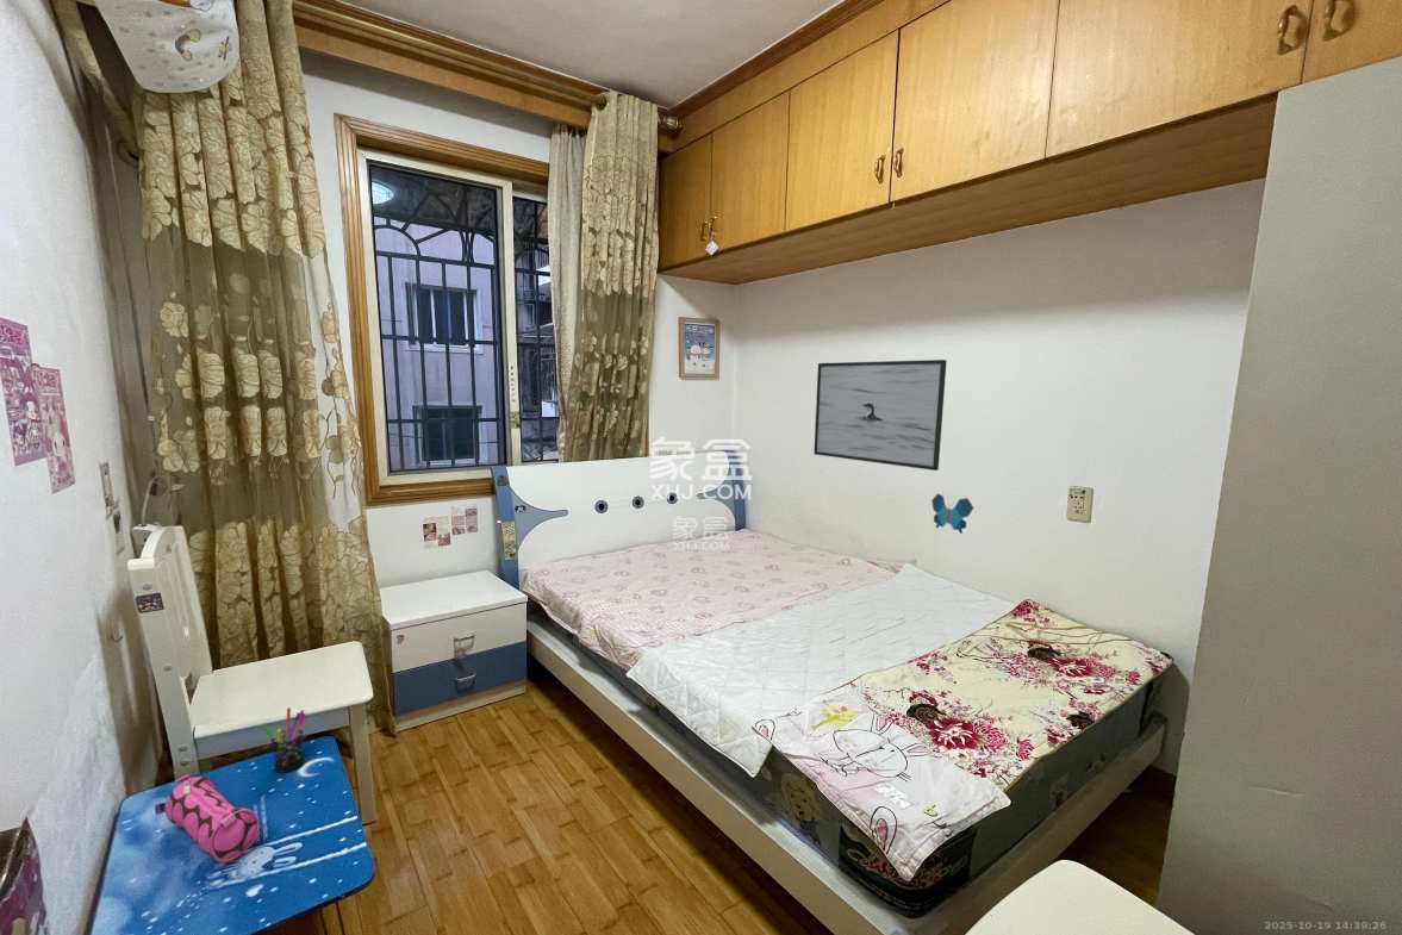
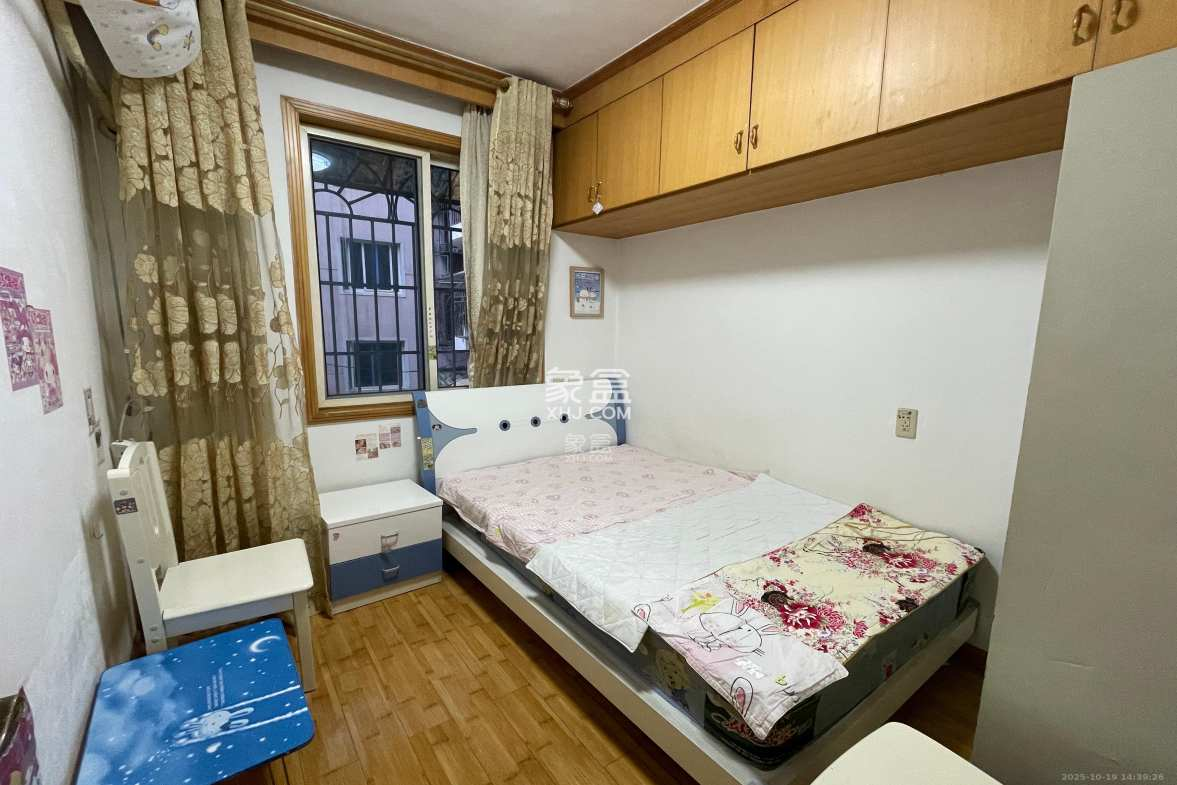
- pen holder (285, 740)
- pencil case (210, 815)
- decorative butterfly (949, 513)
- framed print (873, 412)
